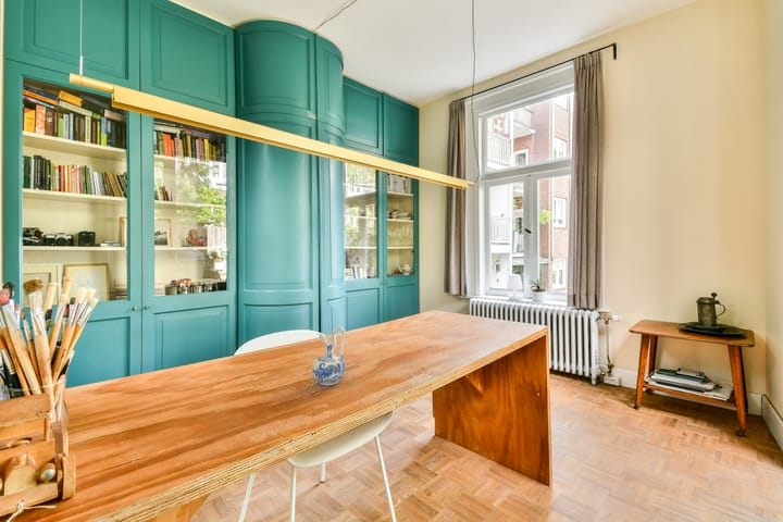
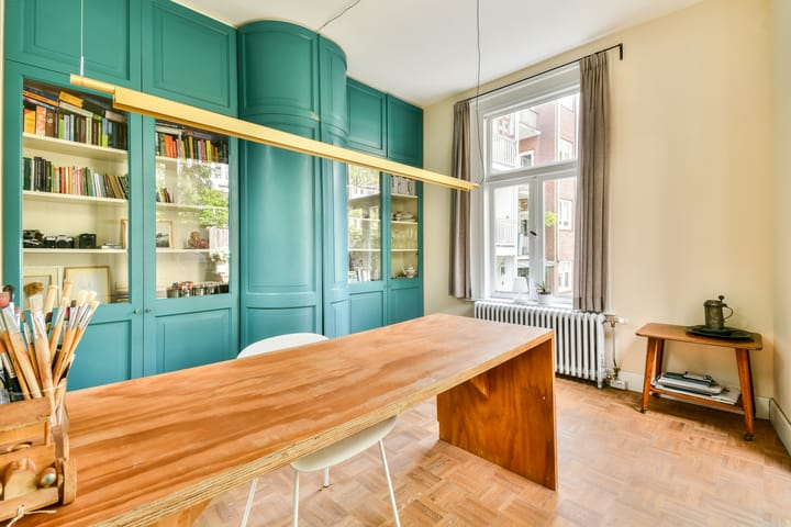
- ceramic pitcher (328, 355)
